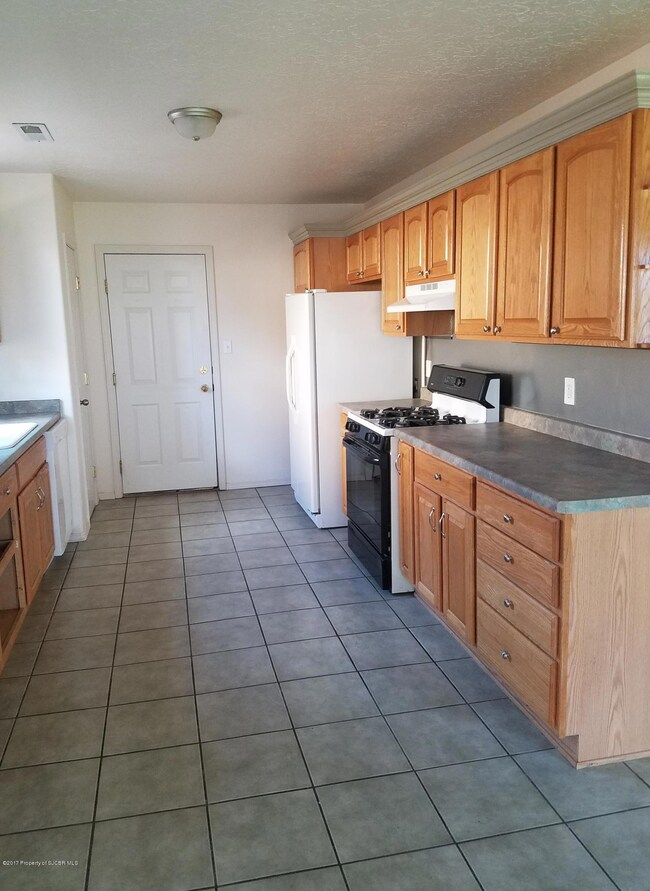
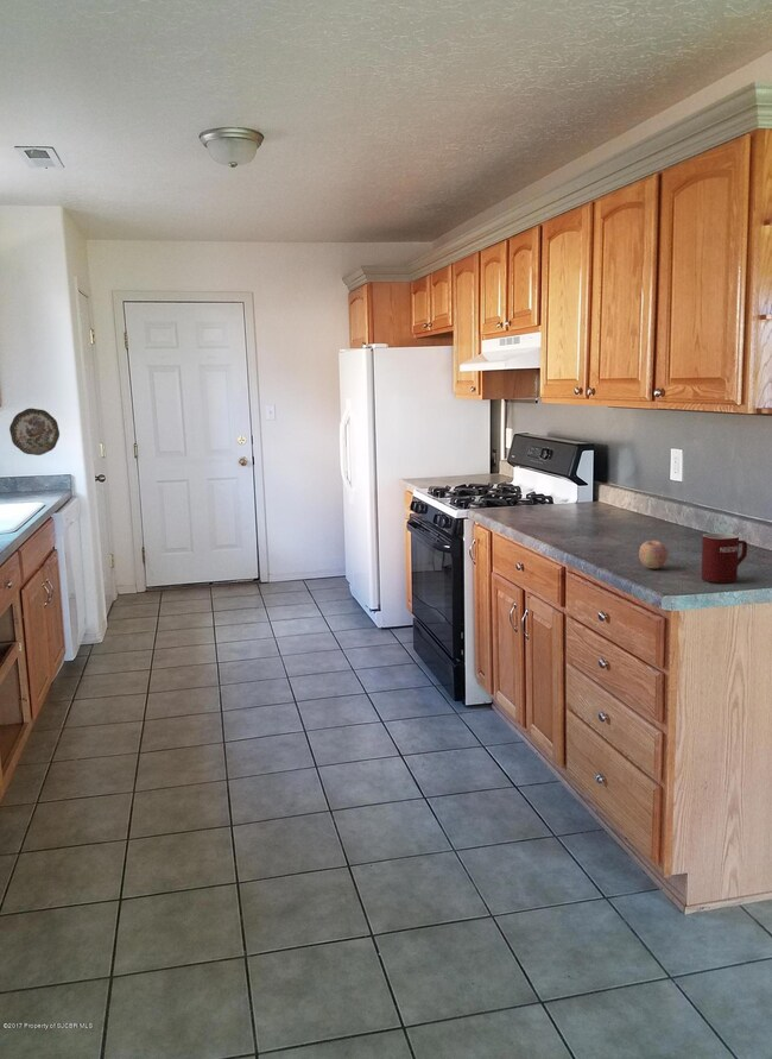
+ fruit (652, 554)
+ decorative plate (34, 431)
+ mug (726, 556)
